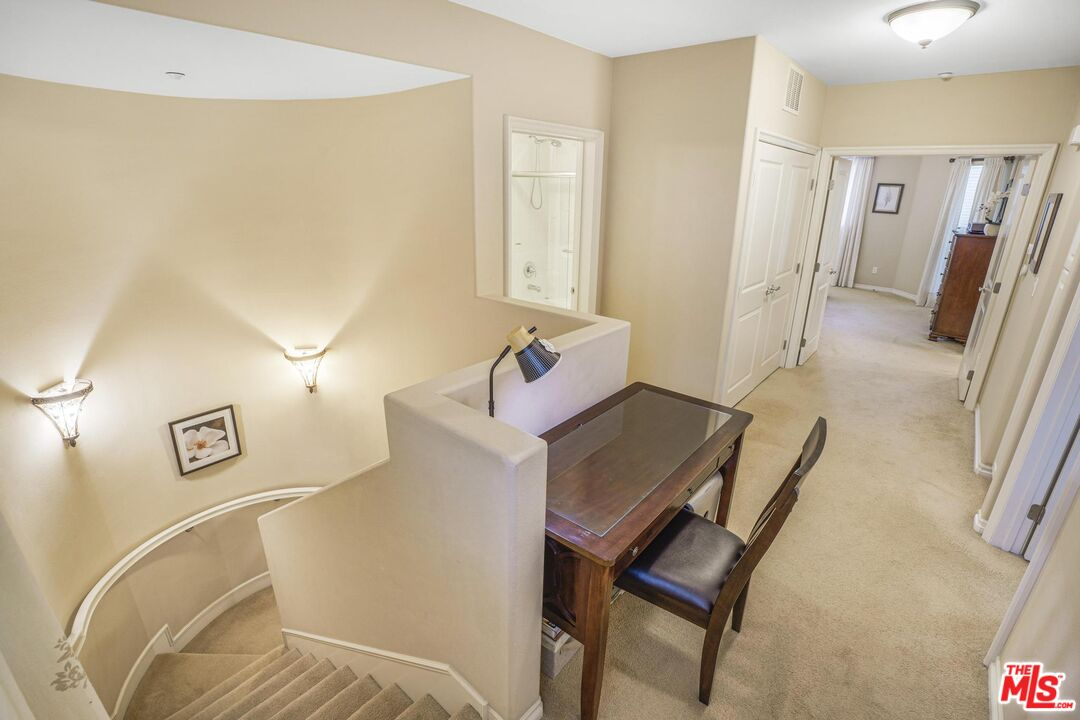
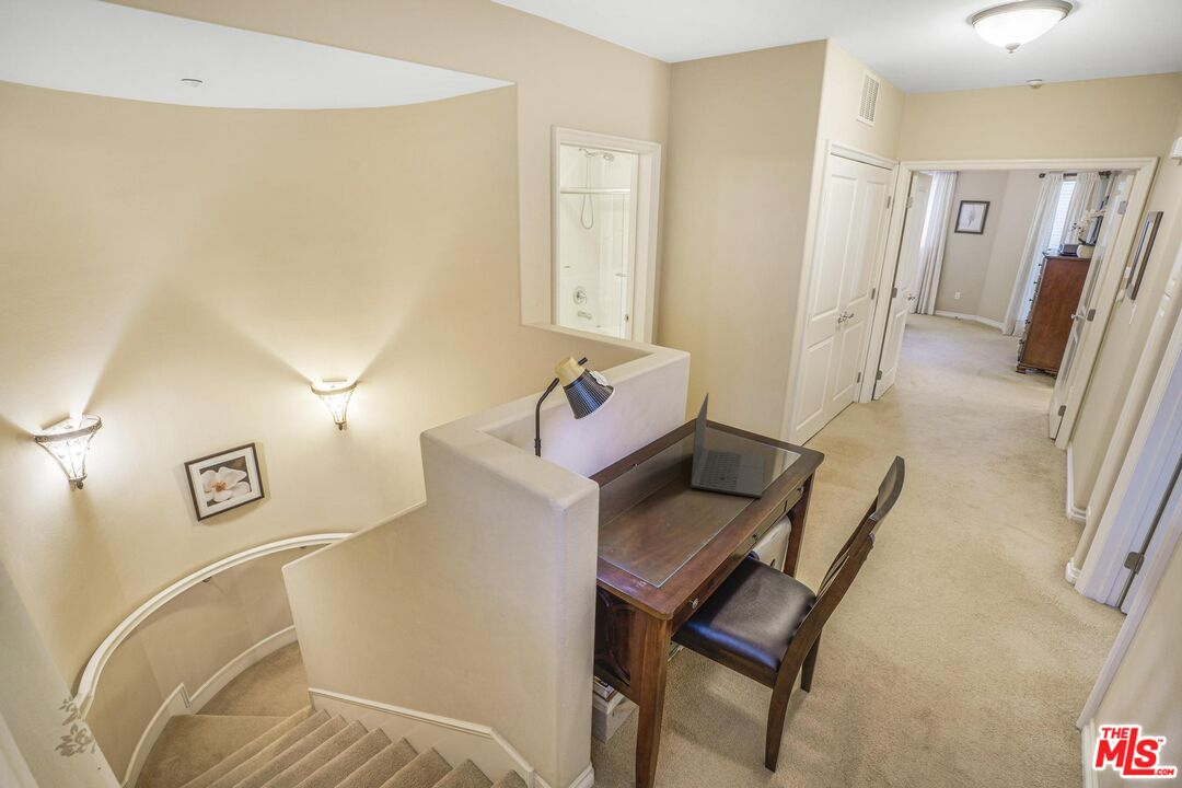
+ laptop (730, 451)
